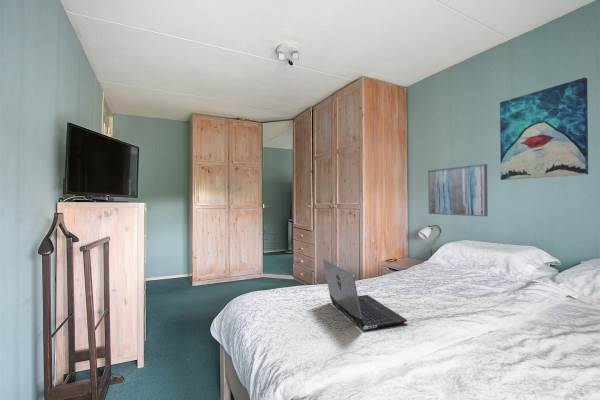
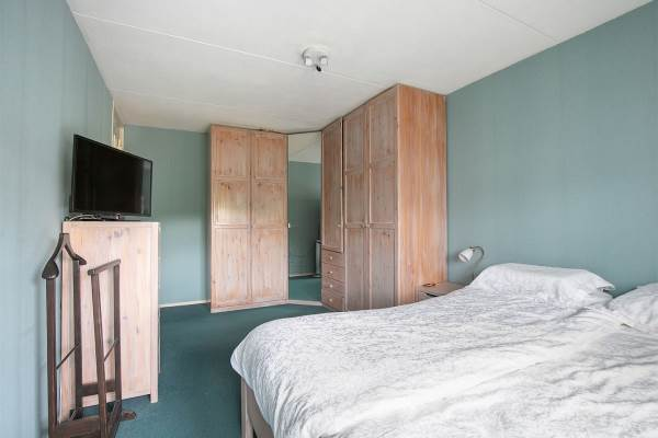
- wall art (539, 134)
- laptop computer (356, 289)
- wall art (455, 191)
